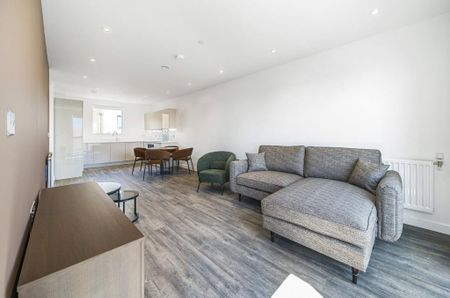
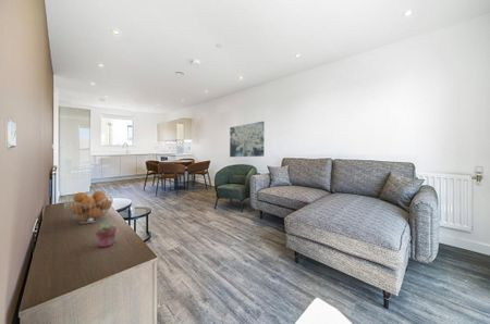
+ potted succulent (106, 233)
+ fruit basket (89, 205)
+ wall art (245, 140)
